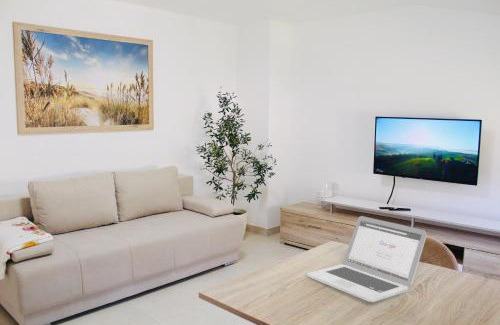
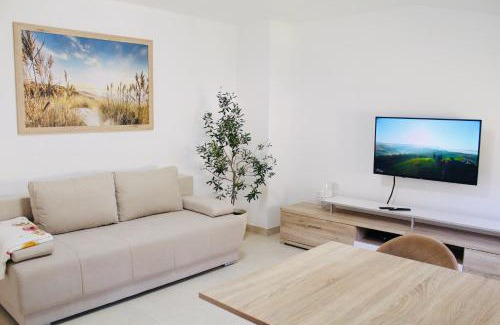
- laptop (364, 254)
